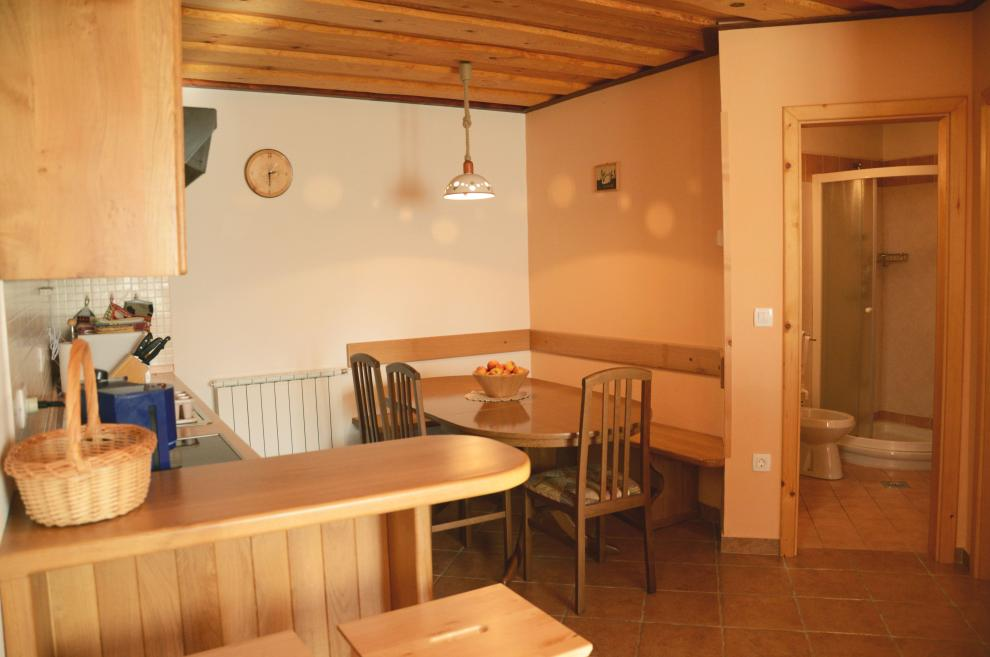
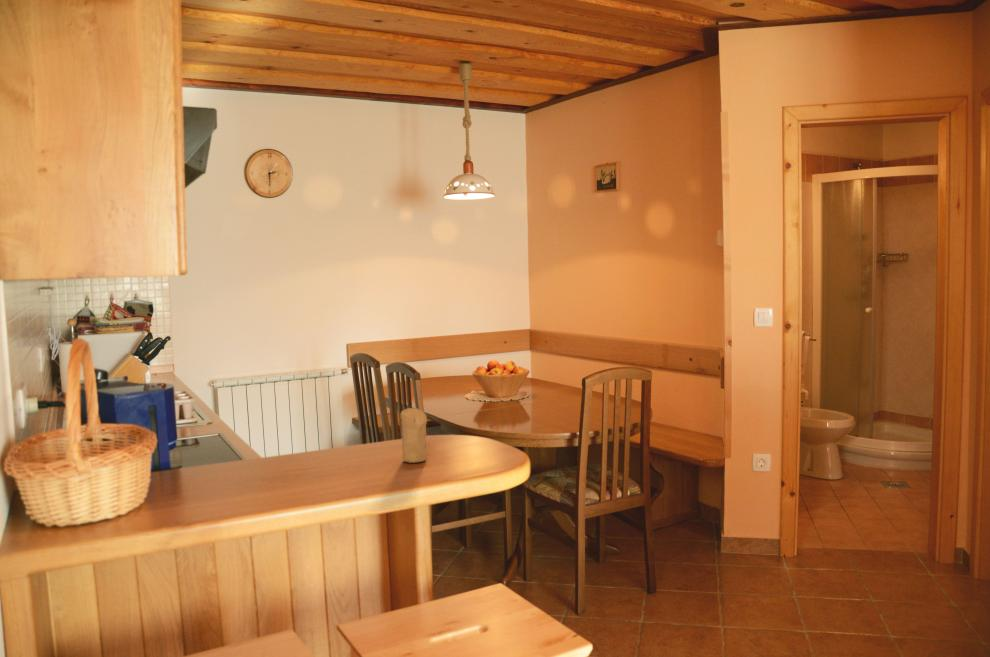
+ candle (413, 435)
